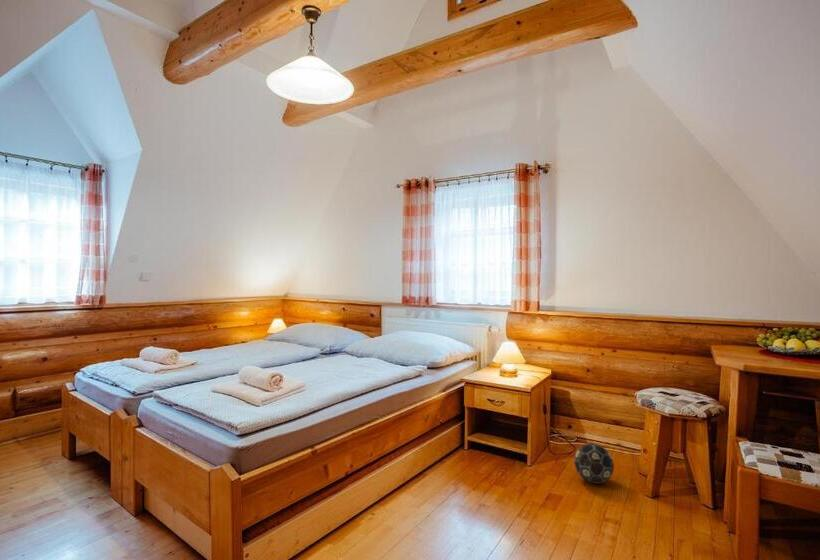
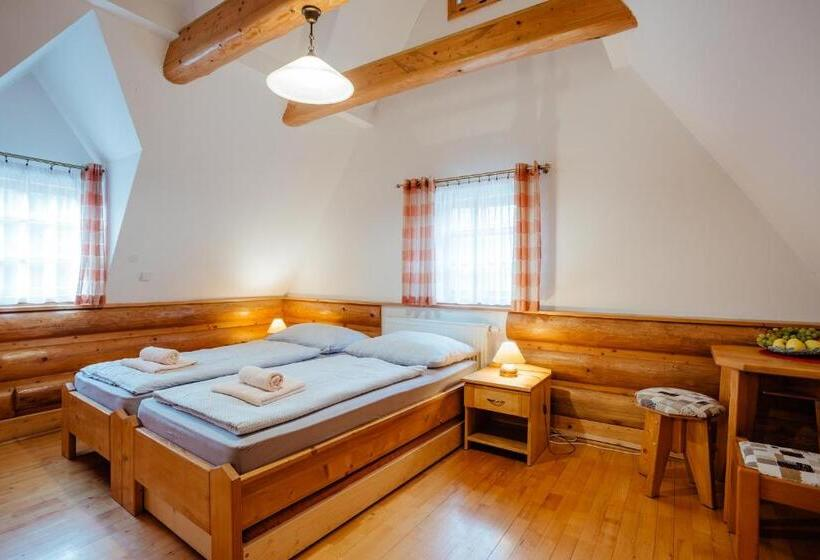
- decorative ball (593, 463)
